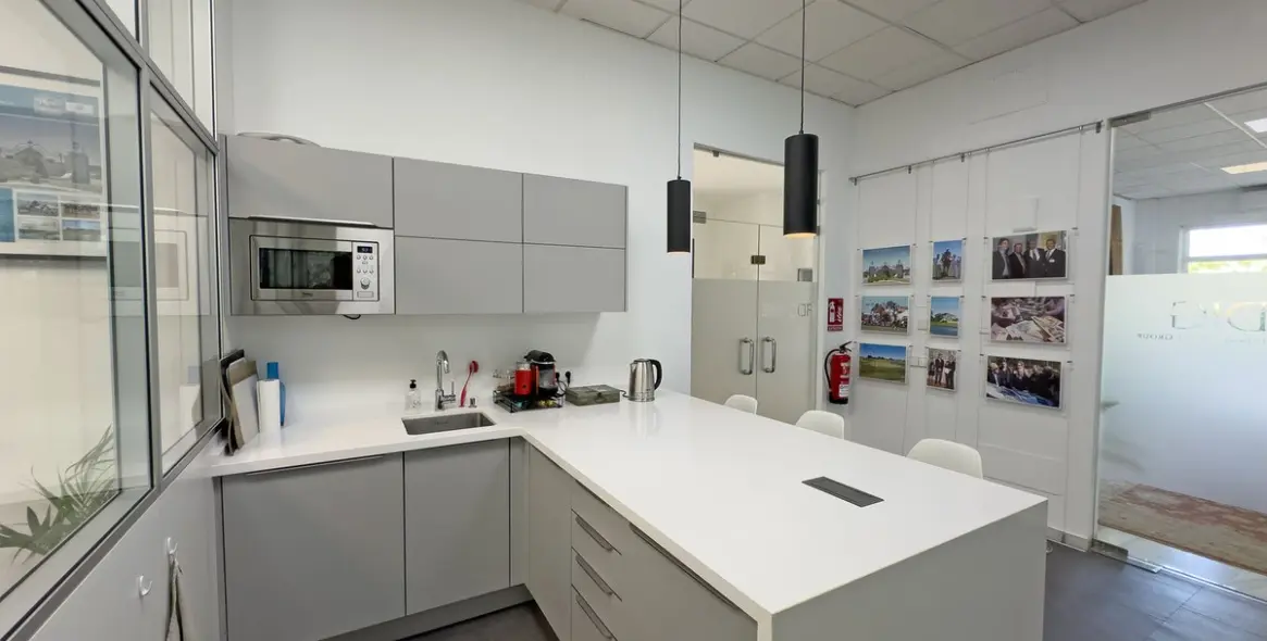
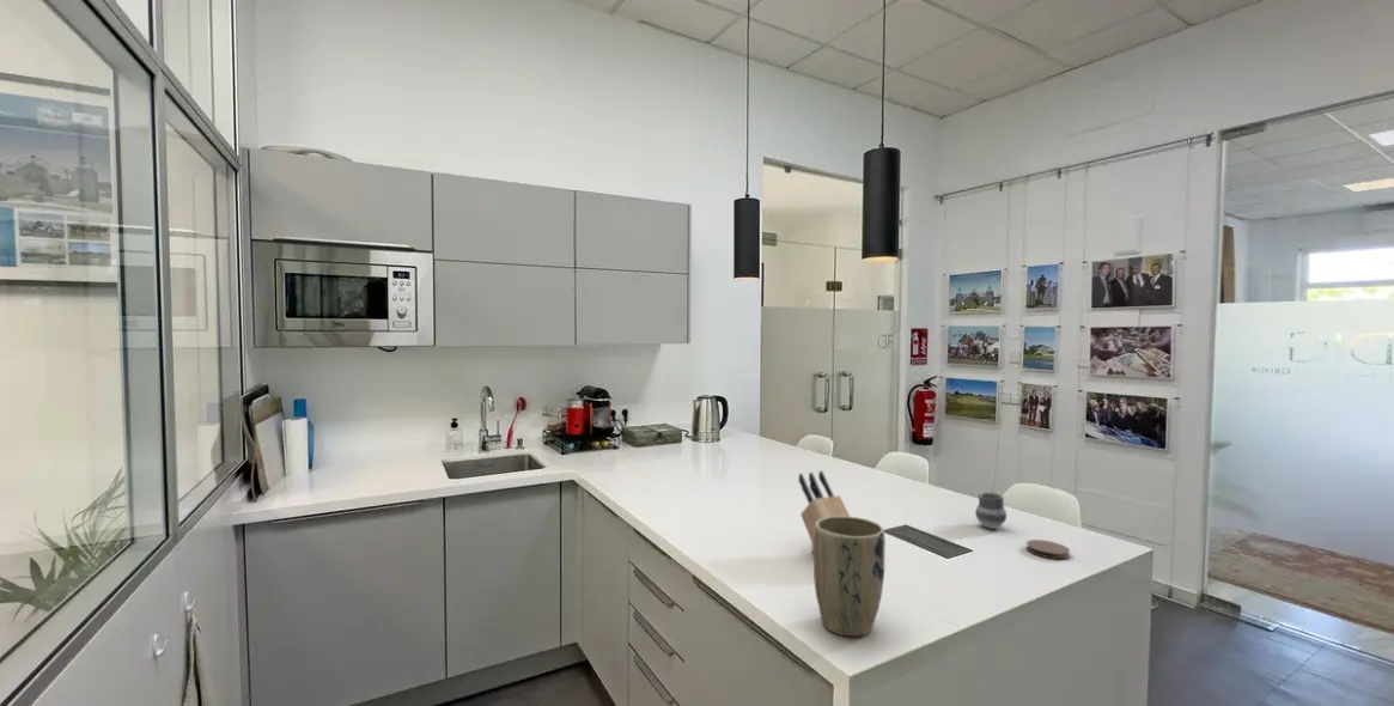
+ cup (988, 509)
+ plant pot (848, 574)
+ coaster (1047, 548)
+ knife block (833, 516)
